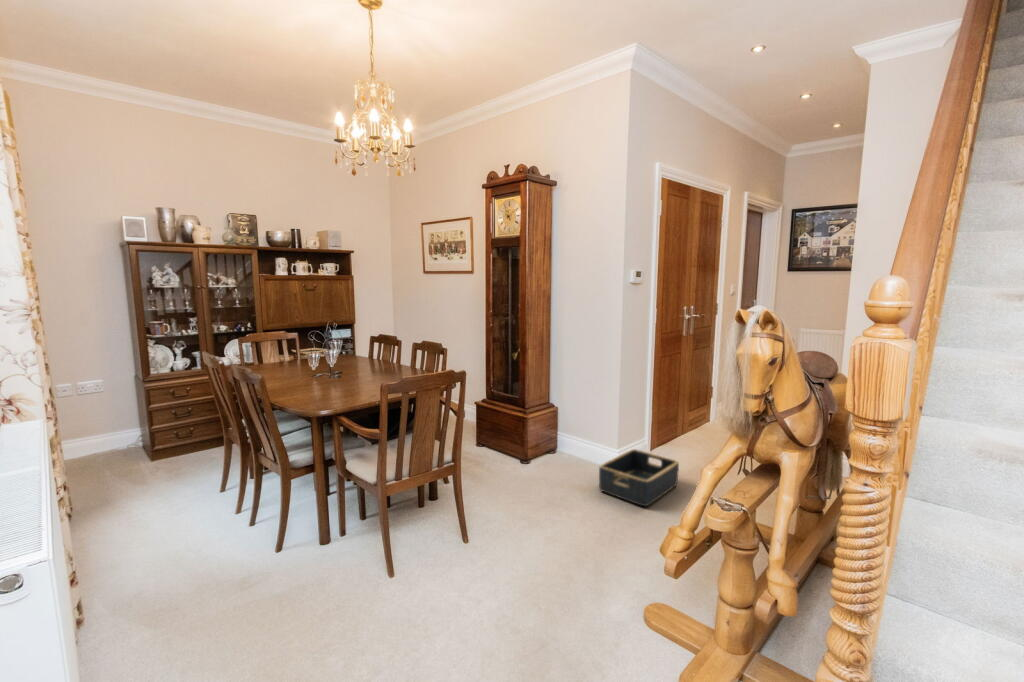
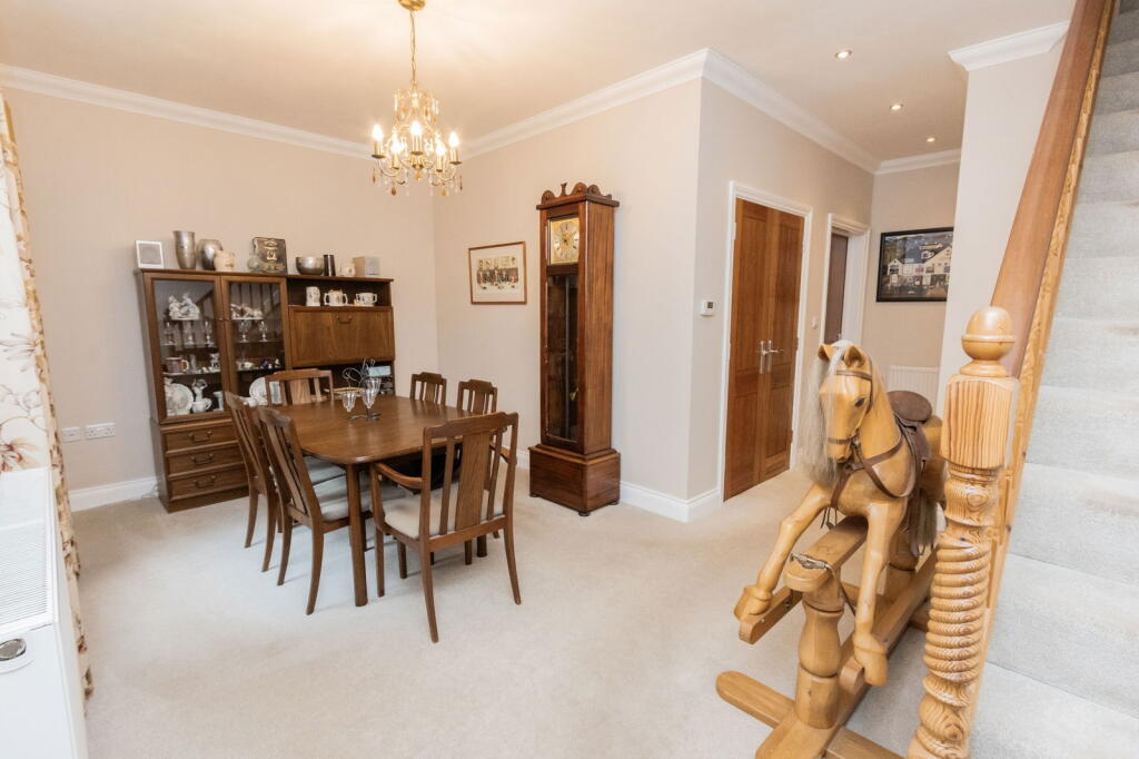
- basket (639, 476)
